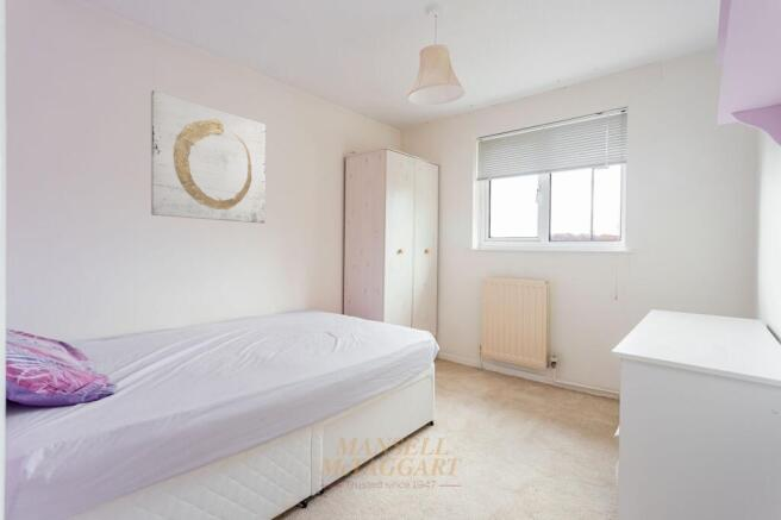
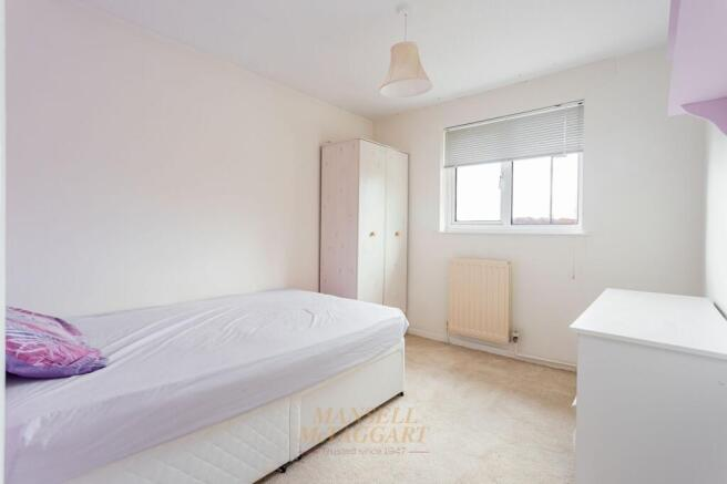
- wall art (213, 164)
